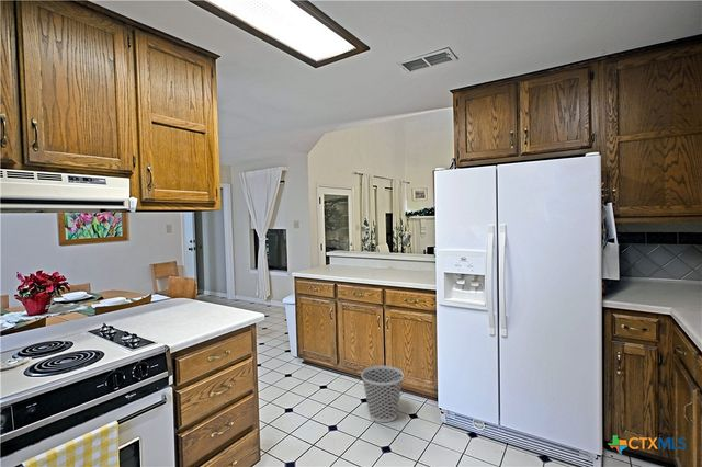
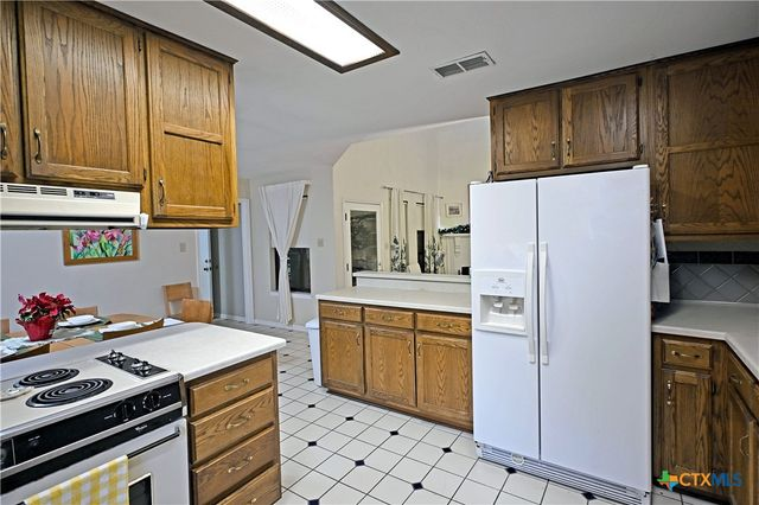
- wastebasket (383, 394)
